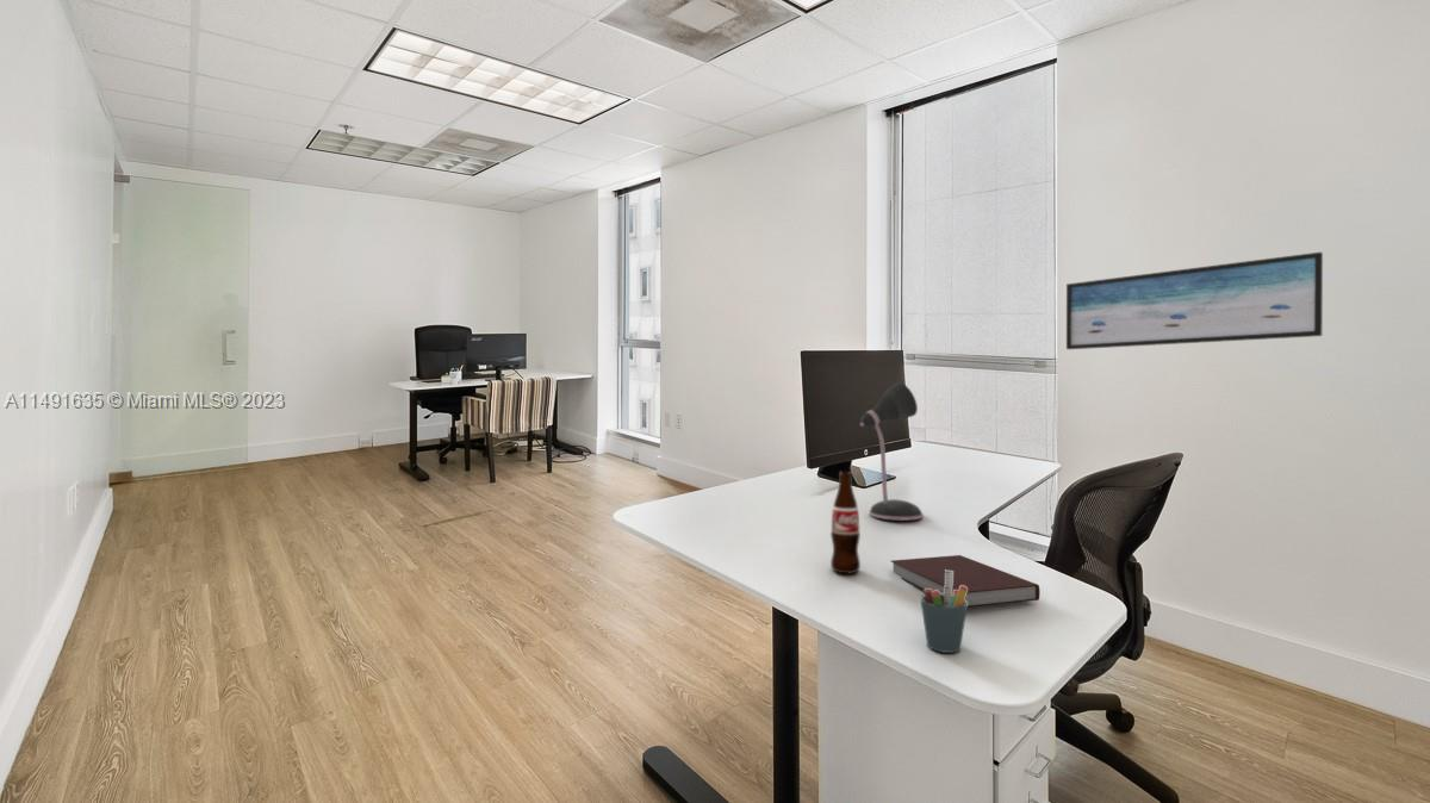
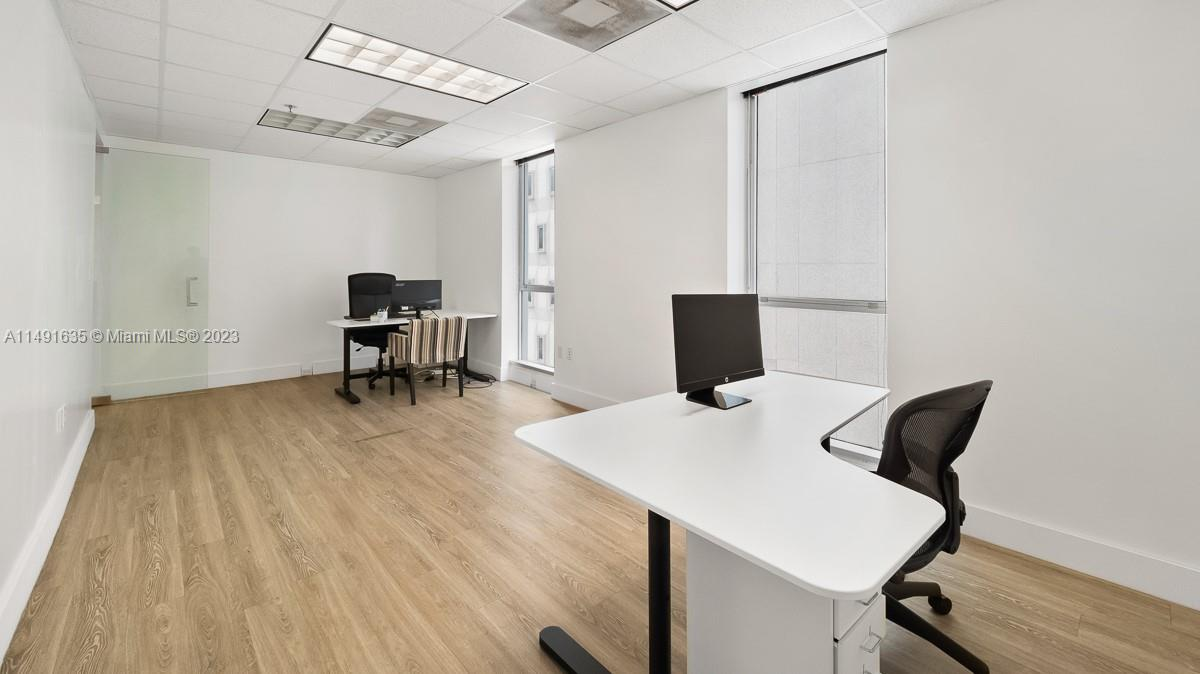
- wall art (1179, 306)
- notebook (959, 578)
- bottle (845, 521)
- desk lamp (884, 449)
- pen holder (944, 611)
